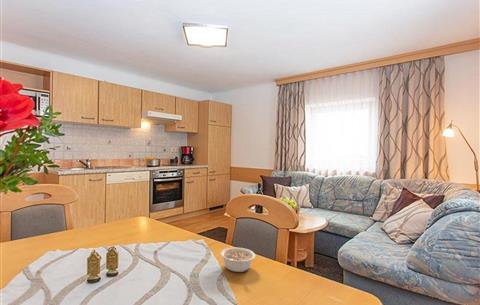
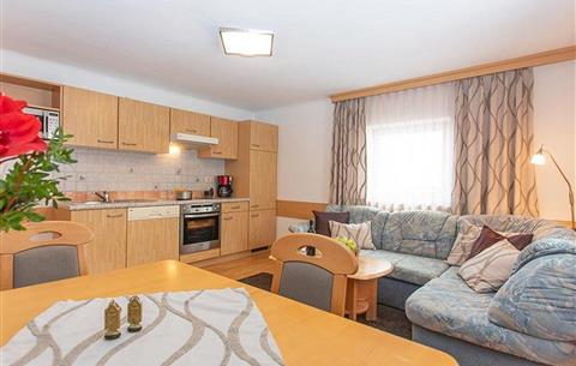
- legume (238, 259)
